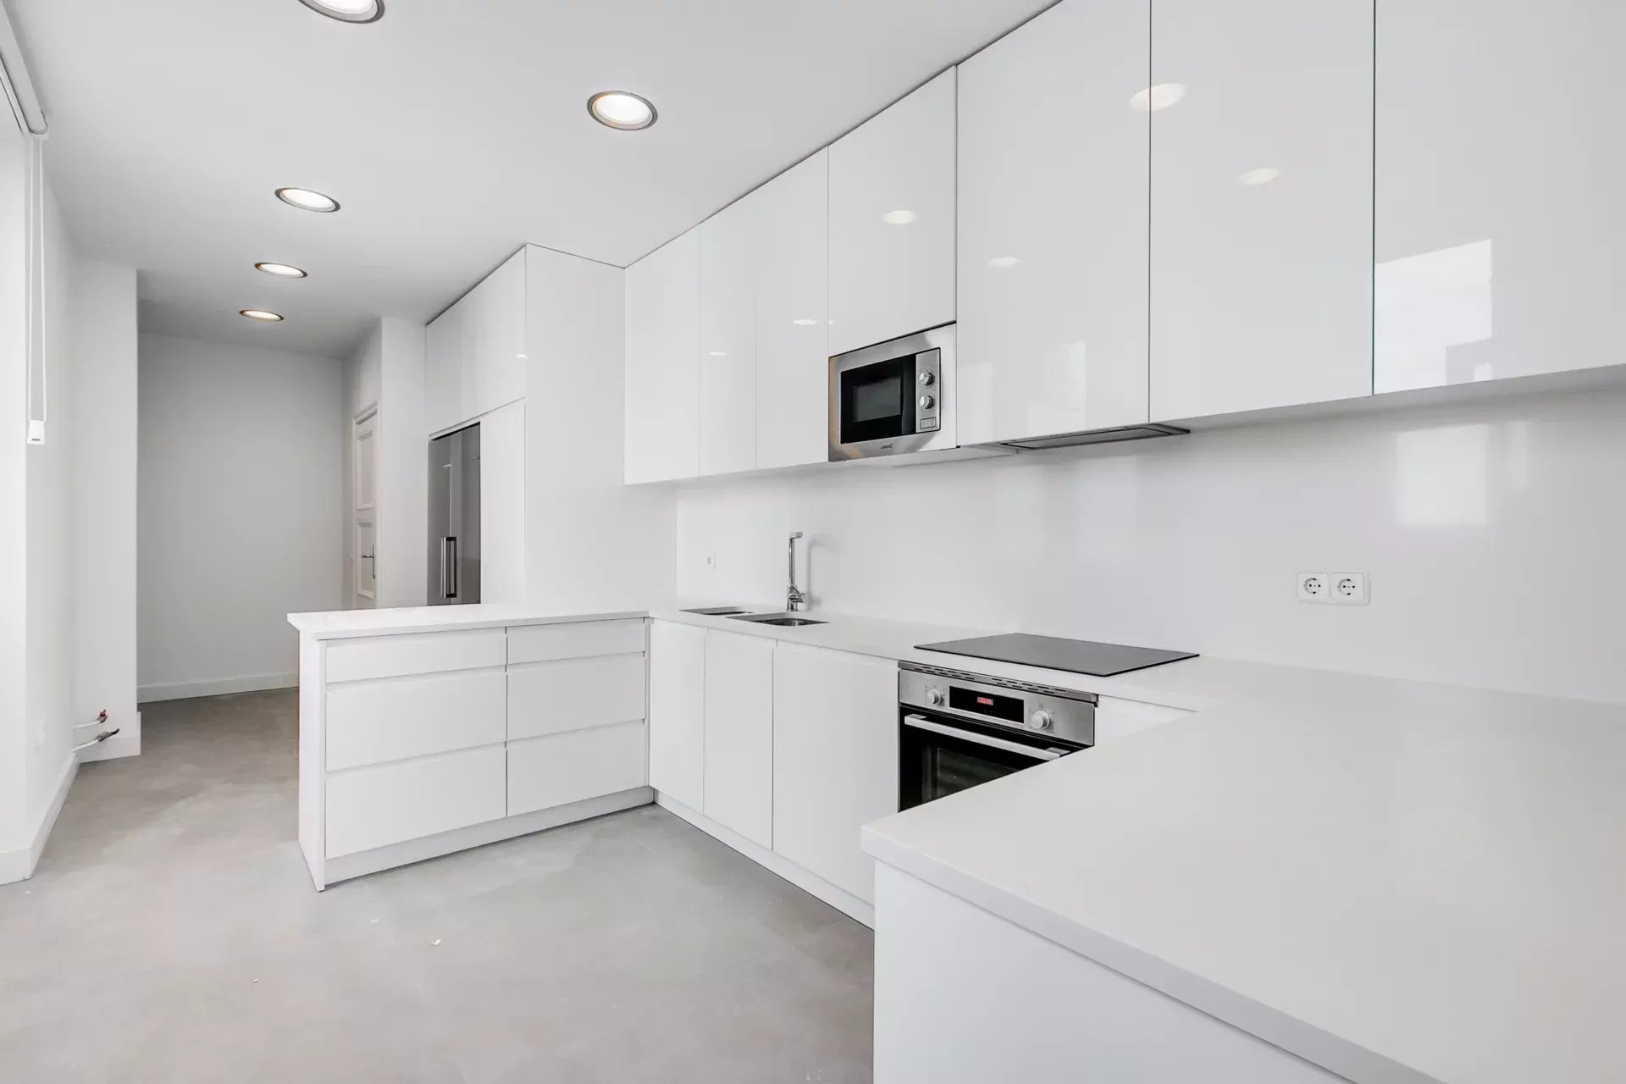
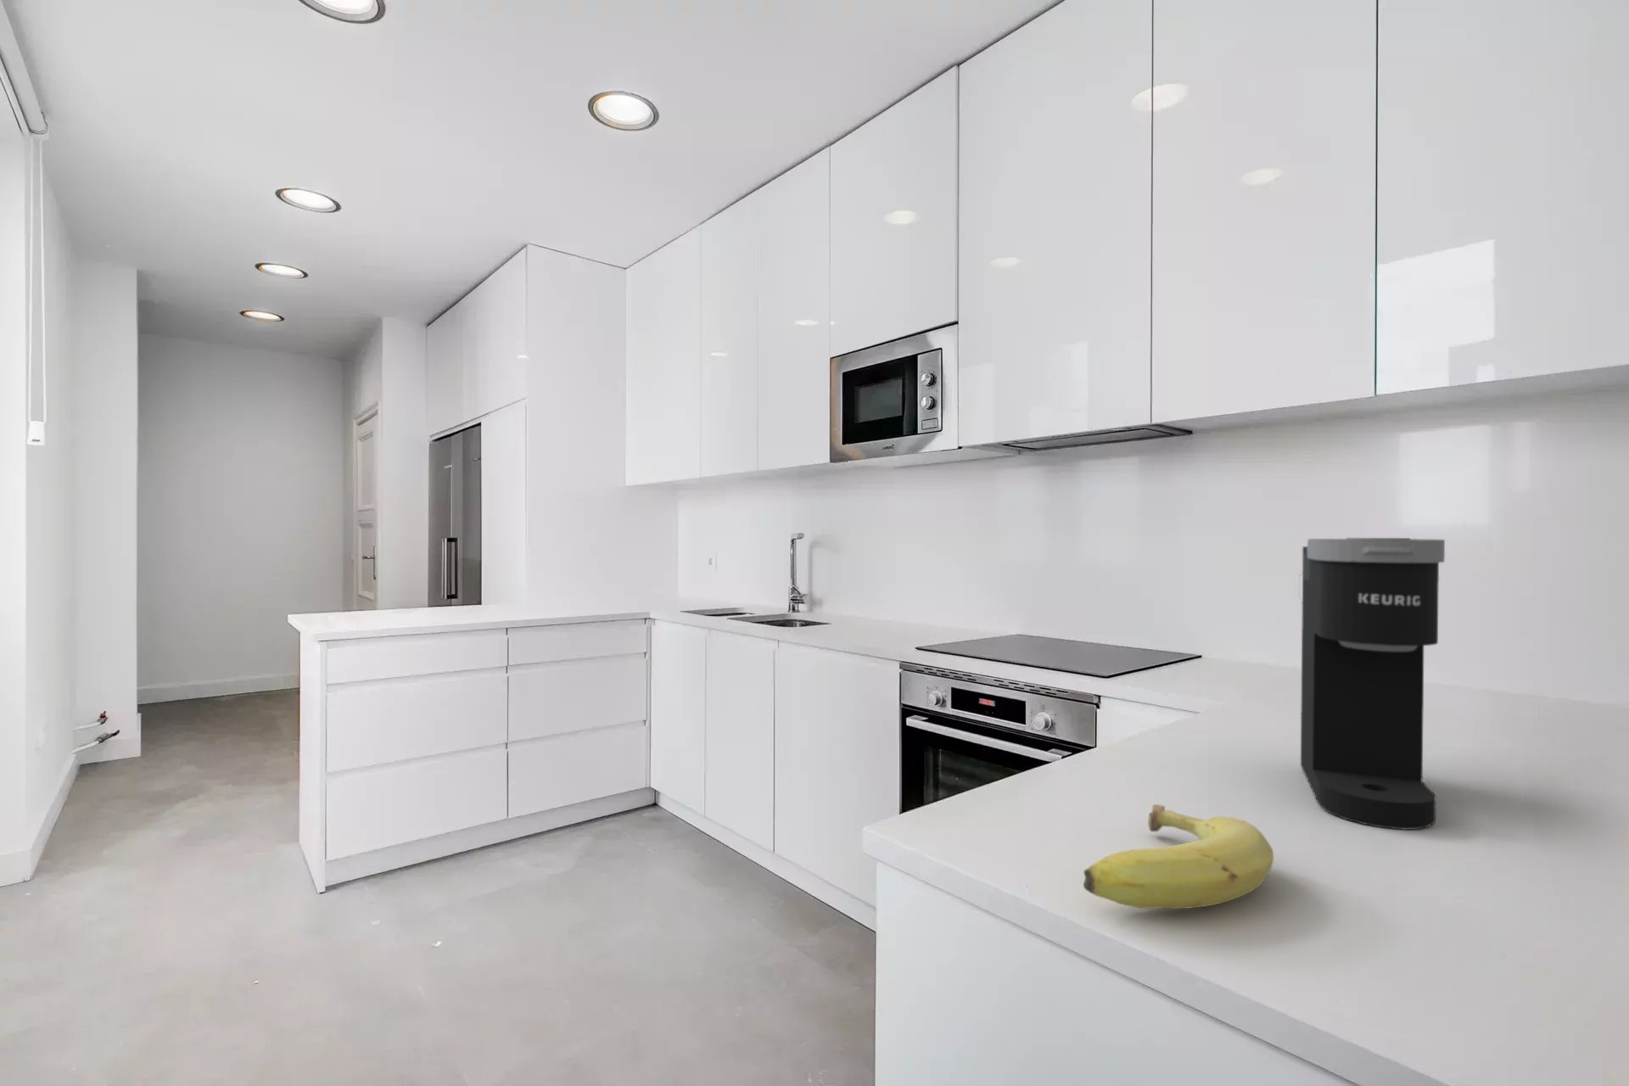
+ coffee maker (1362, 665)
+ fruit (1164, 847)
